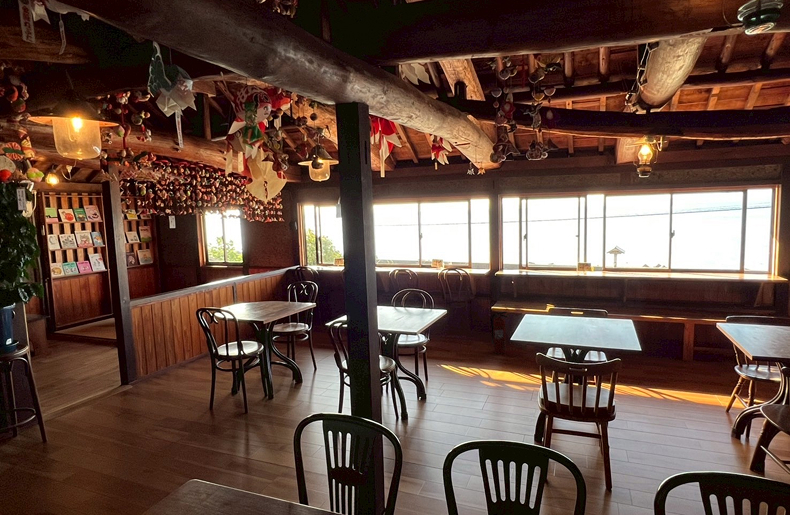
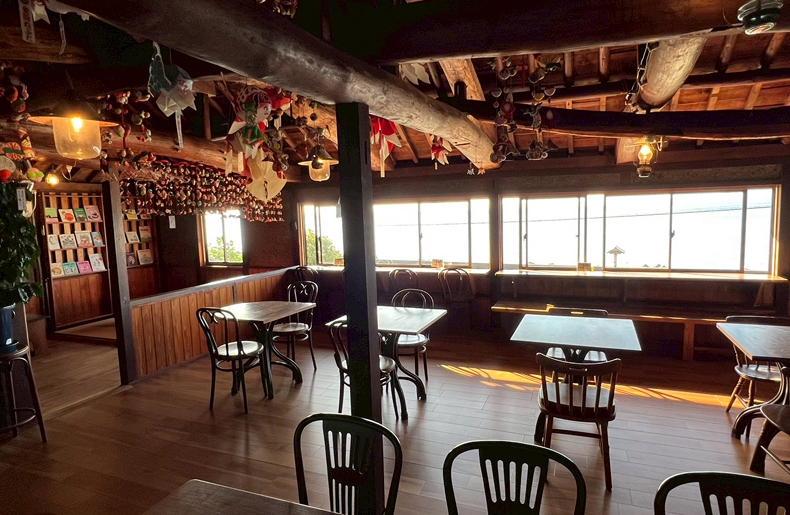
- fire extinguisher (499, 331)
